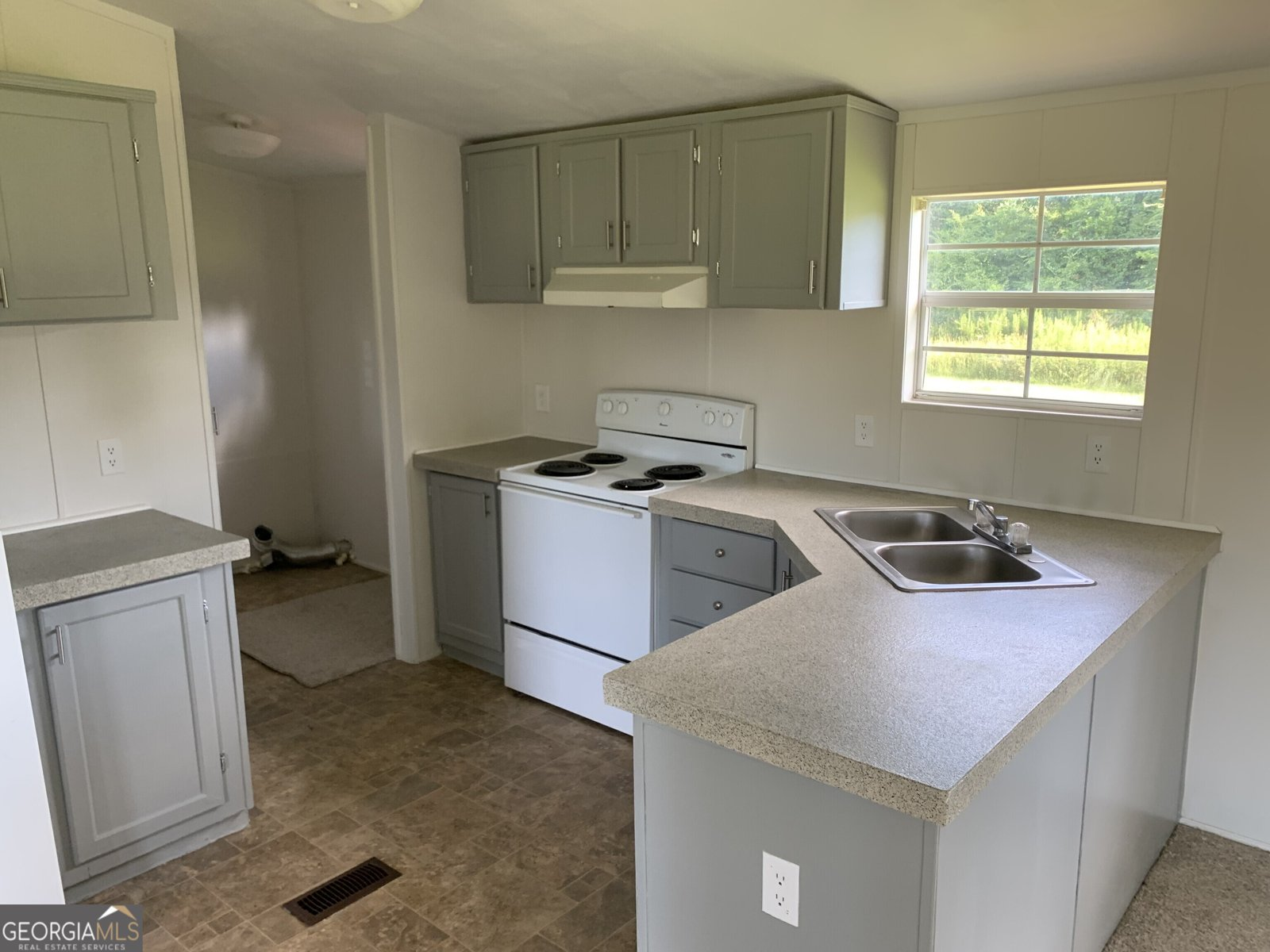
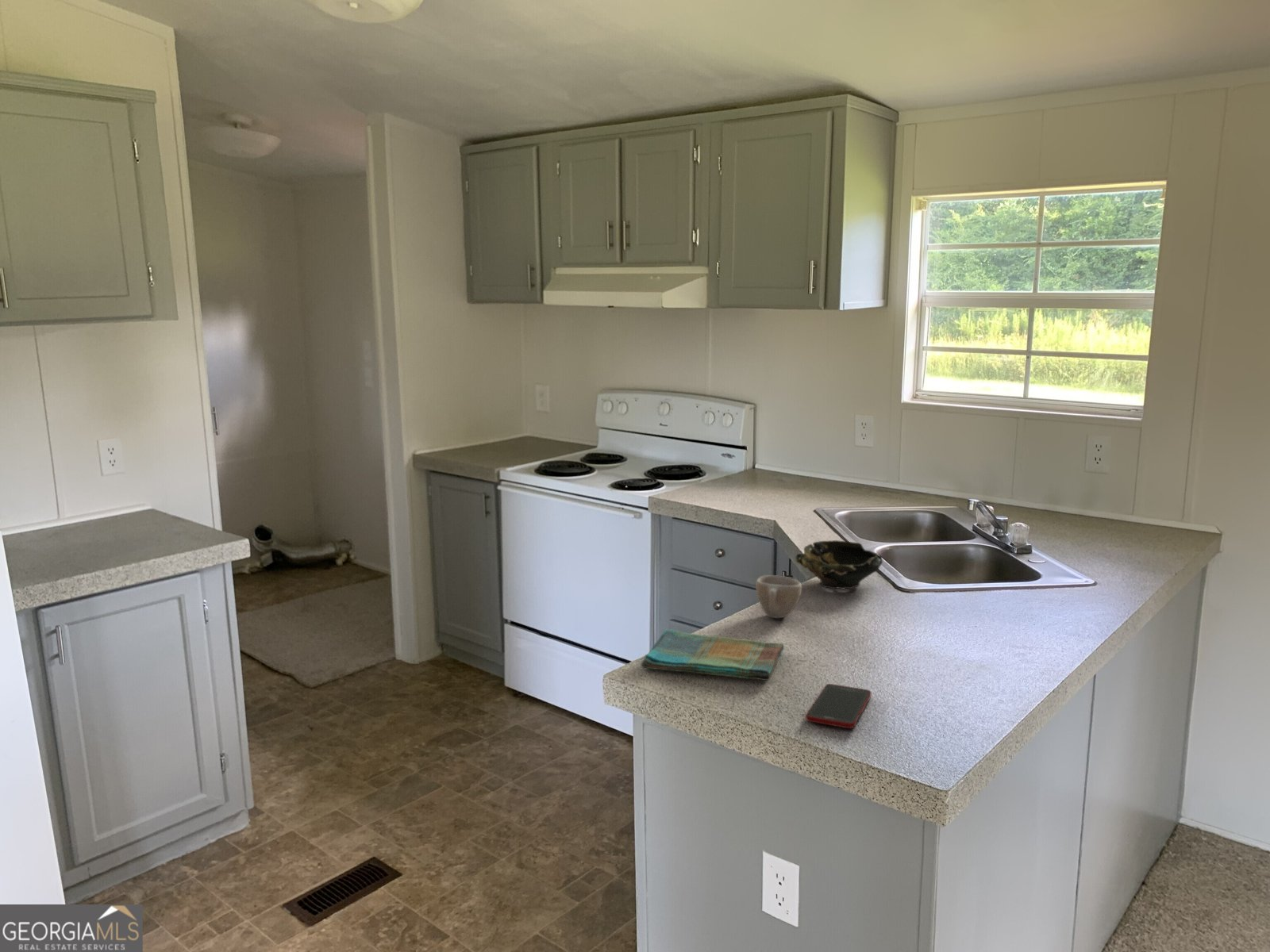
+ dish towel (714, 653)
+ bowl (839, 566)
+ cup (777, 600)
+ cell phone (839, 705)
